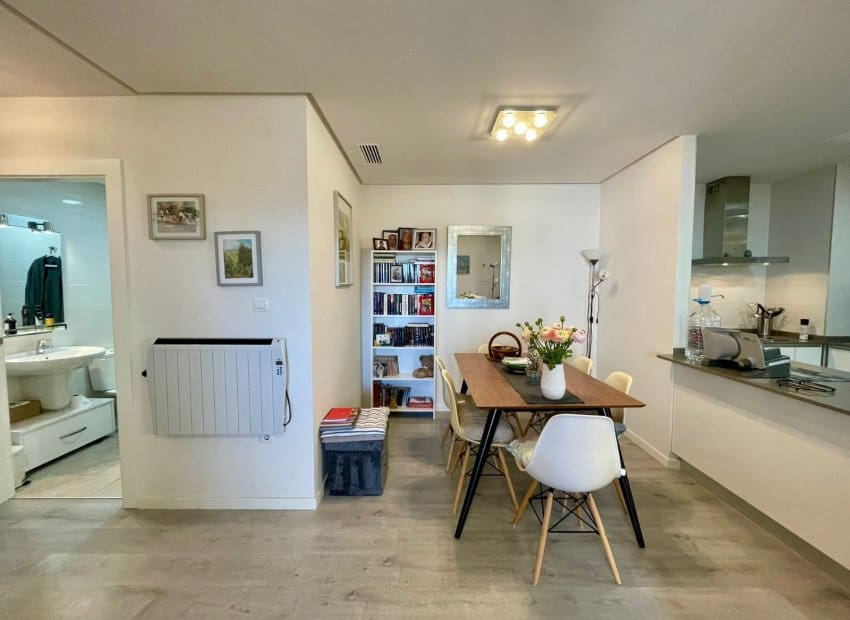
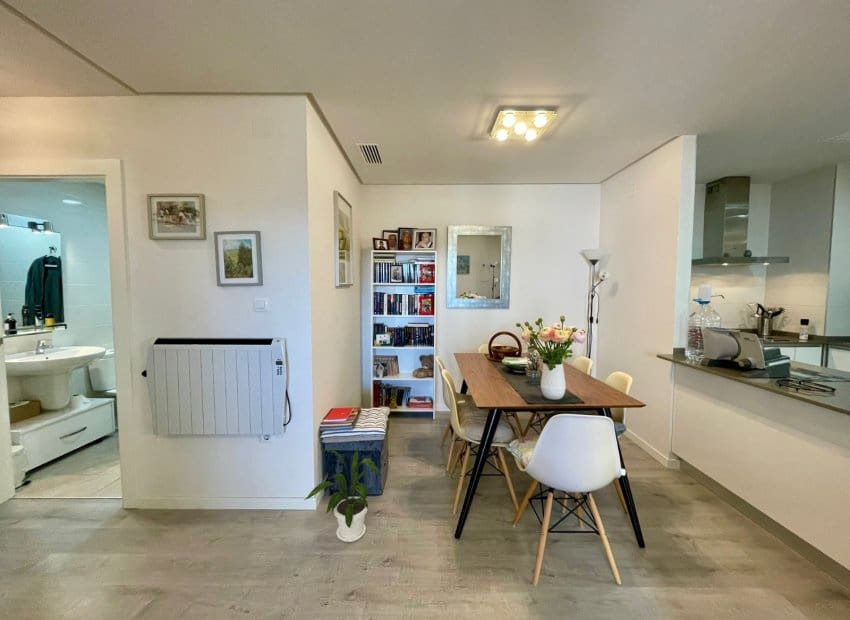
+ house plant (347, 492)
